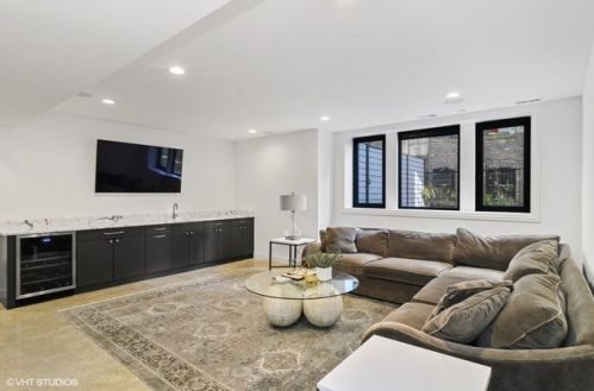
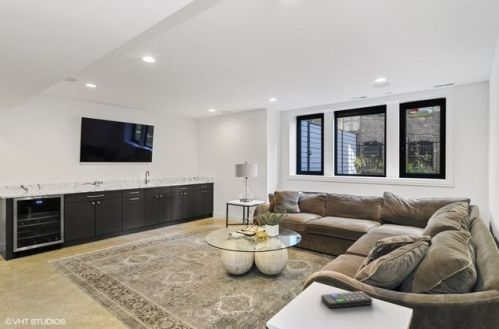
+ remote control (346, 299)
